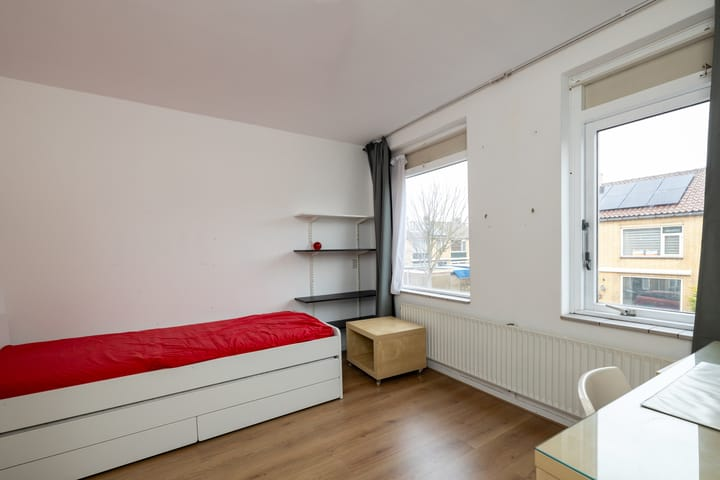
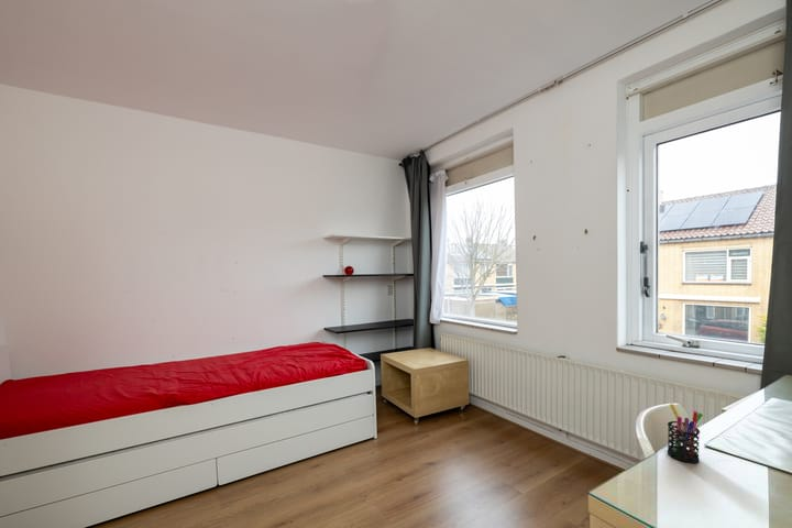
+ pen holder (686, 431)
